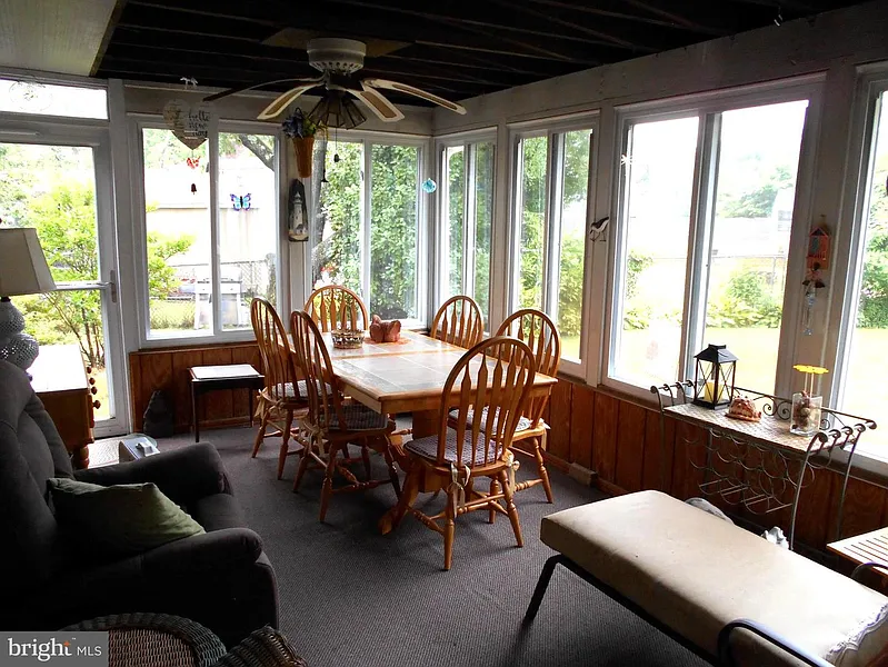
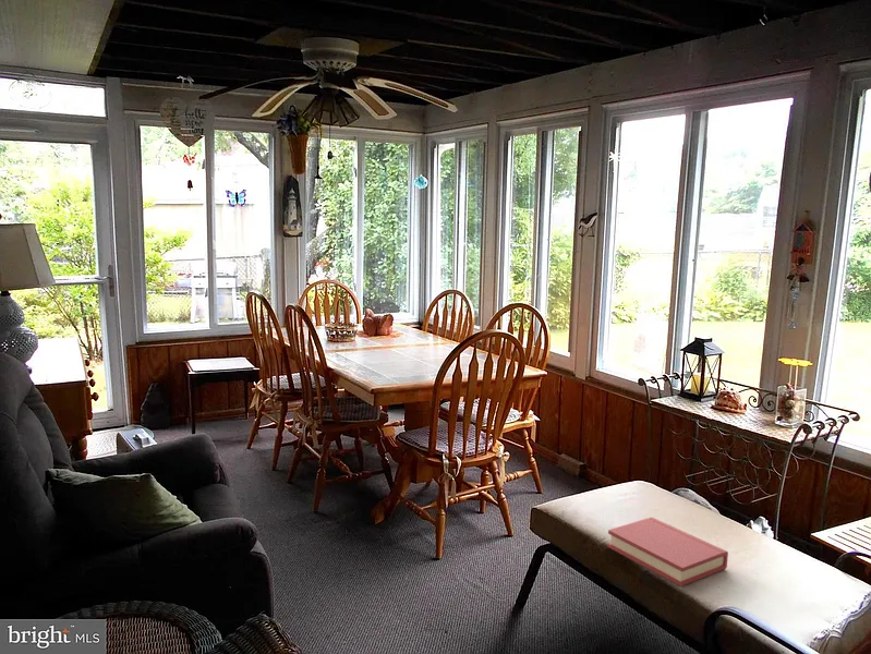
+ hardback book (665, 548)
